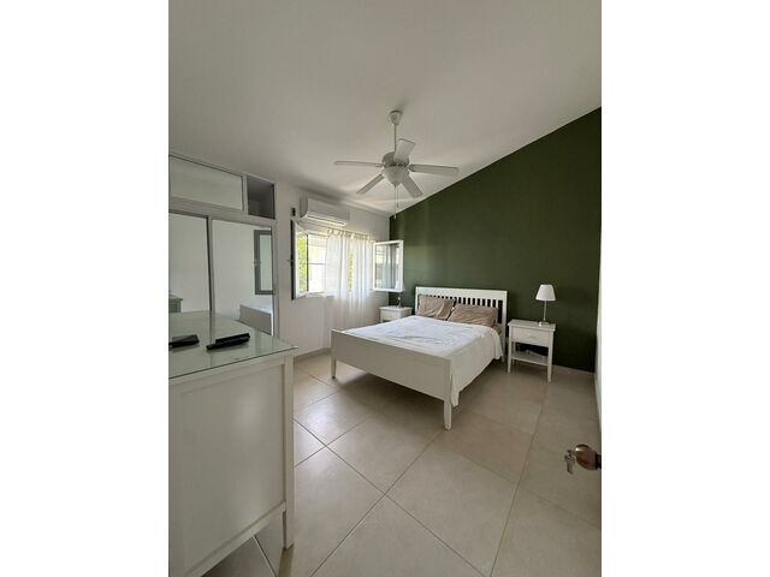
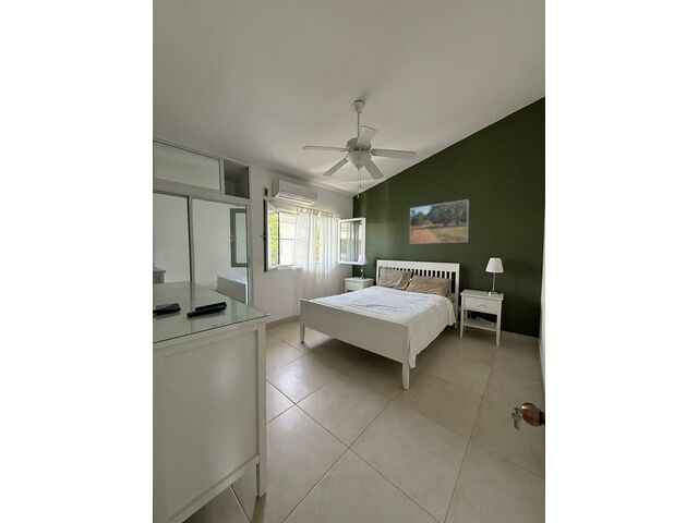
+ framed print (436, 223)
